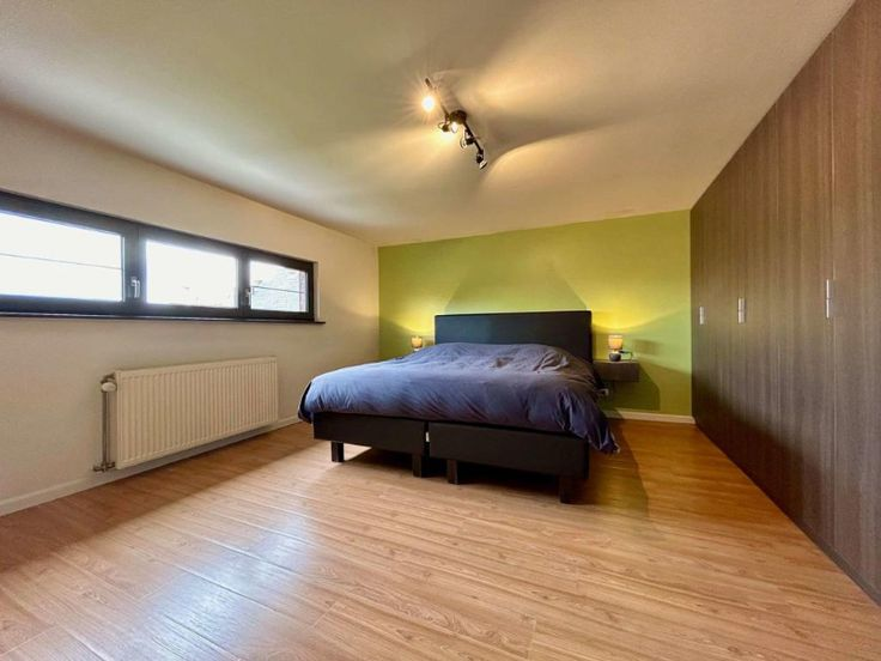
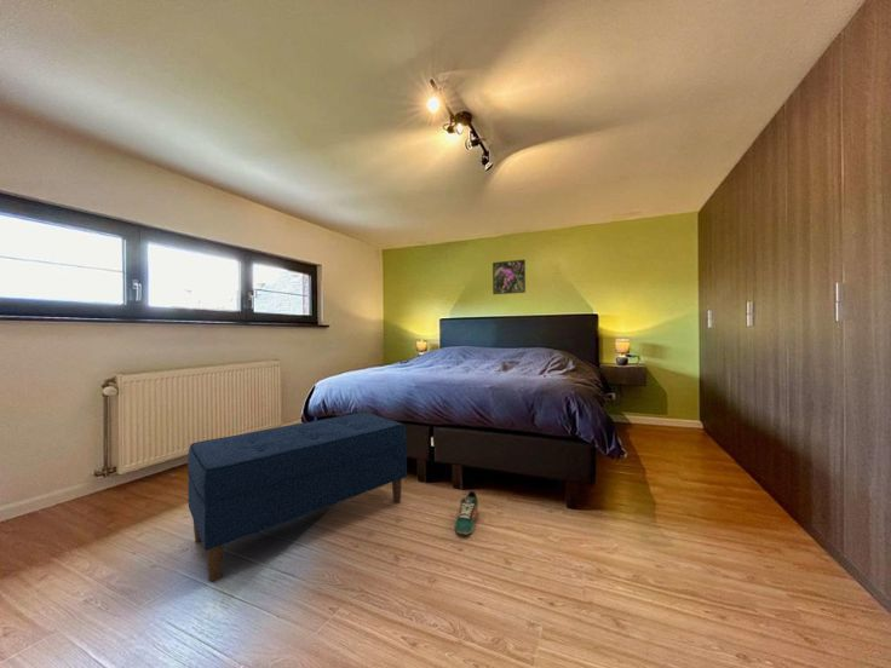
+ sneaker (466, 511)
+ bench (307, 474)
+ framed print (508, 277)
